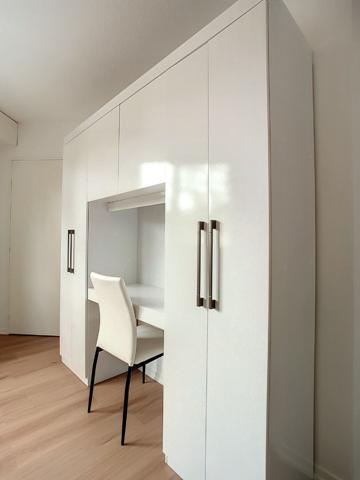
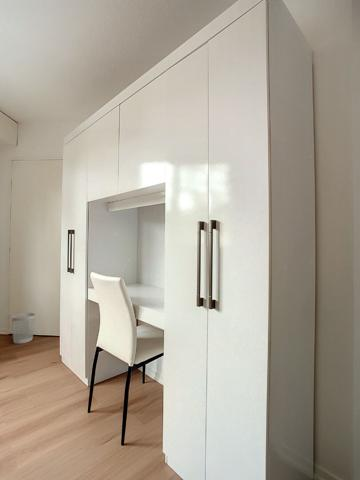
+ wastebasket (23, 328)
